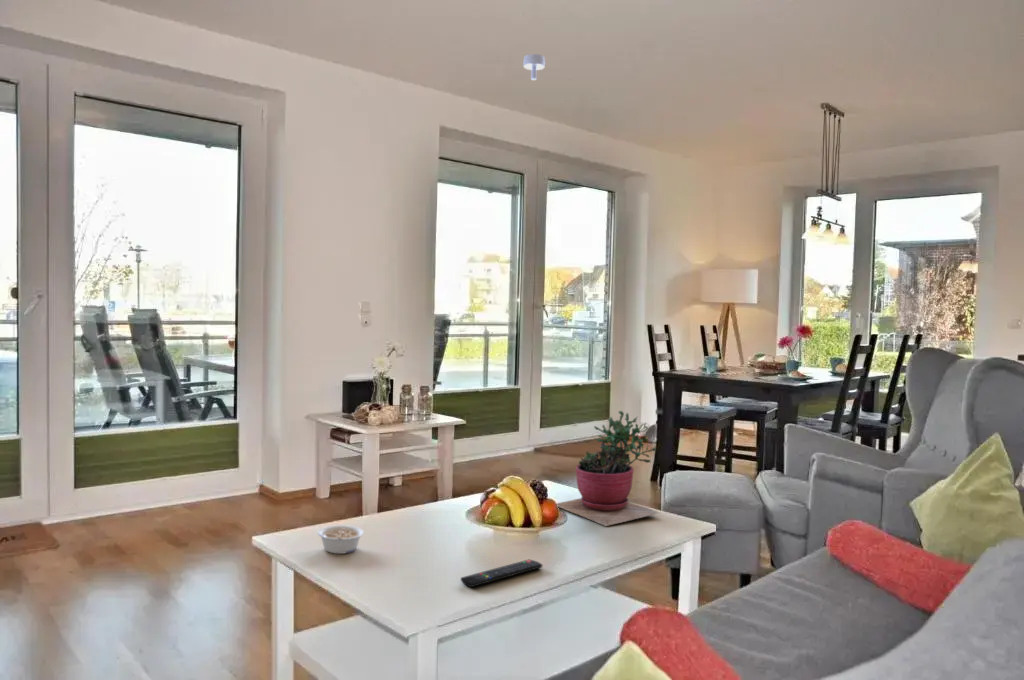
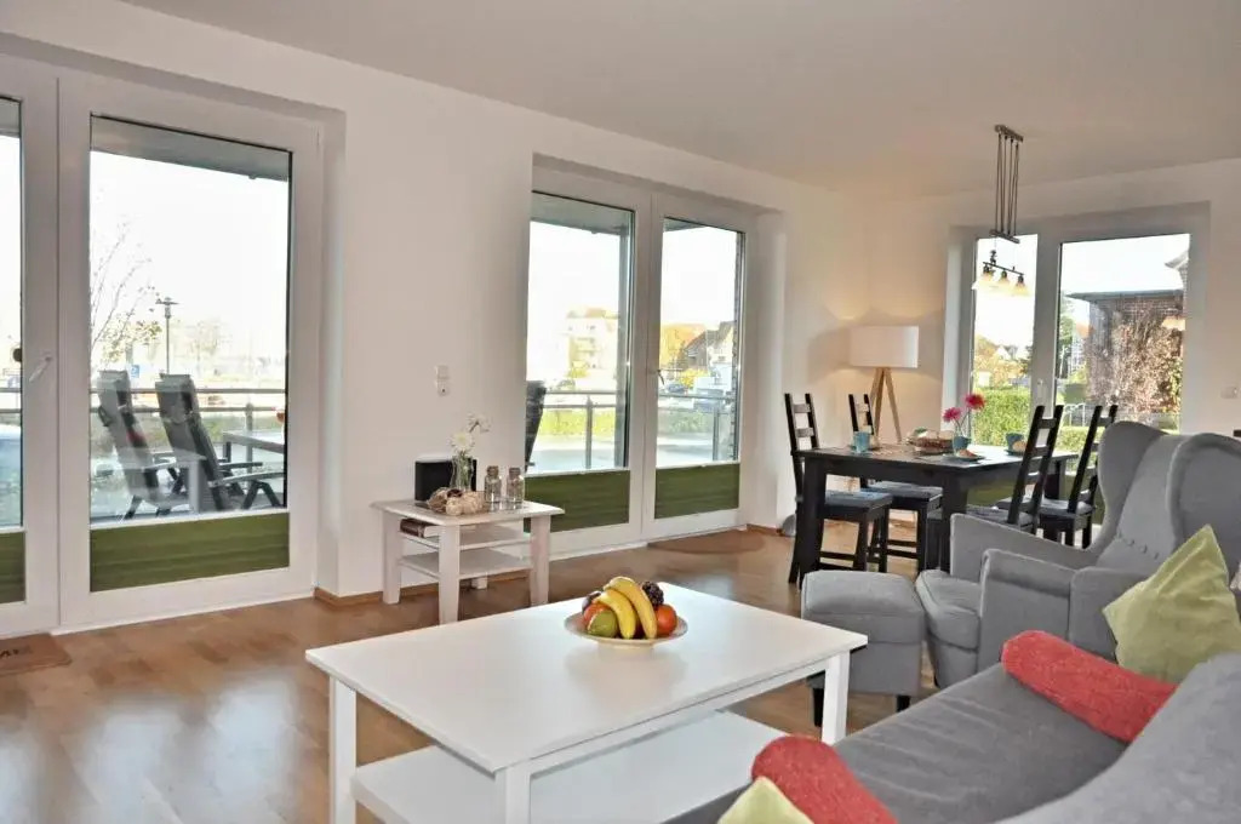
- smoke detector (534, 68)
- succulent plant (607, 460)
- legume (341, 539)
- remote control (503, 573)
